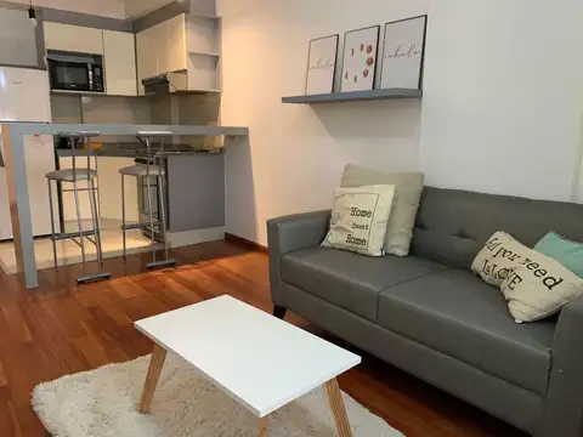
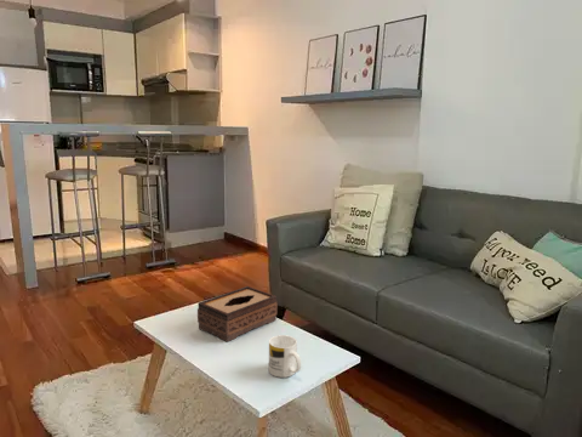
+ mug (285, 358)
+ tissue box (238, 311)
